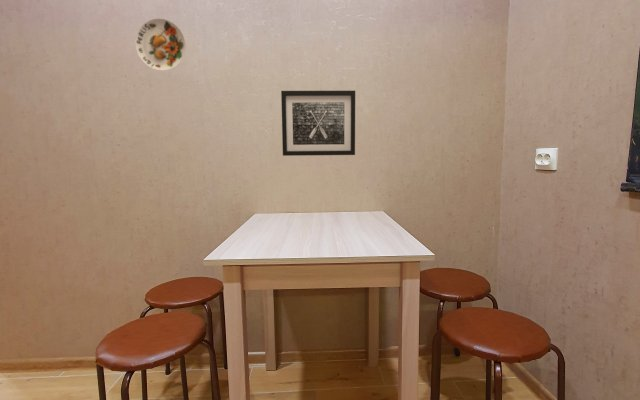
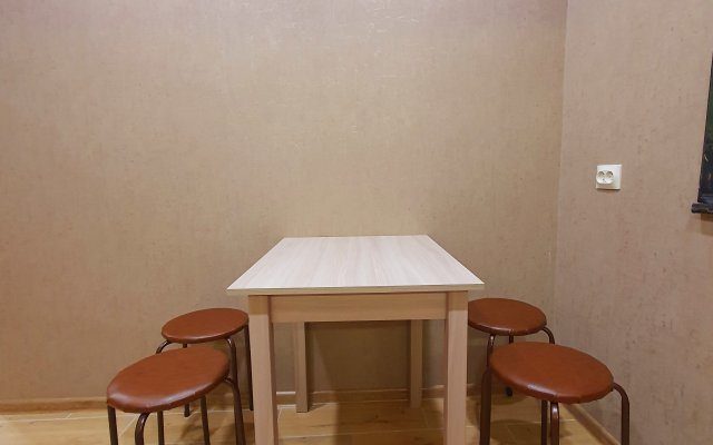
- wall art (318, 123)
- decorative plate (161, 45)
